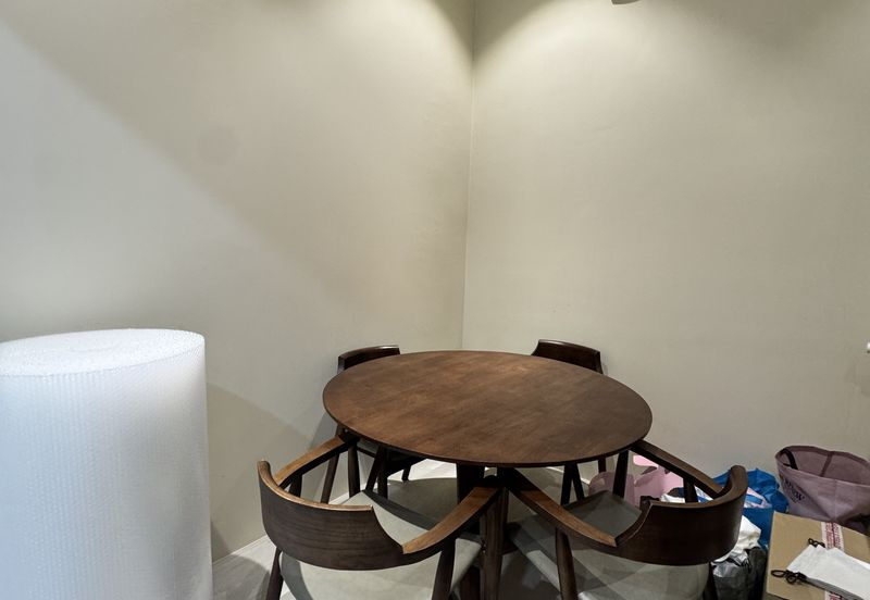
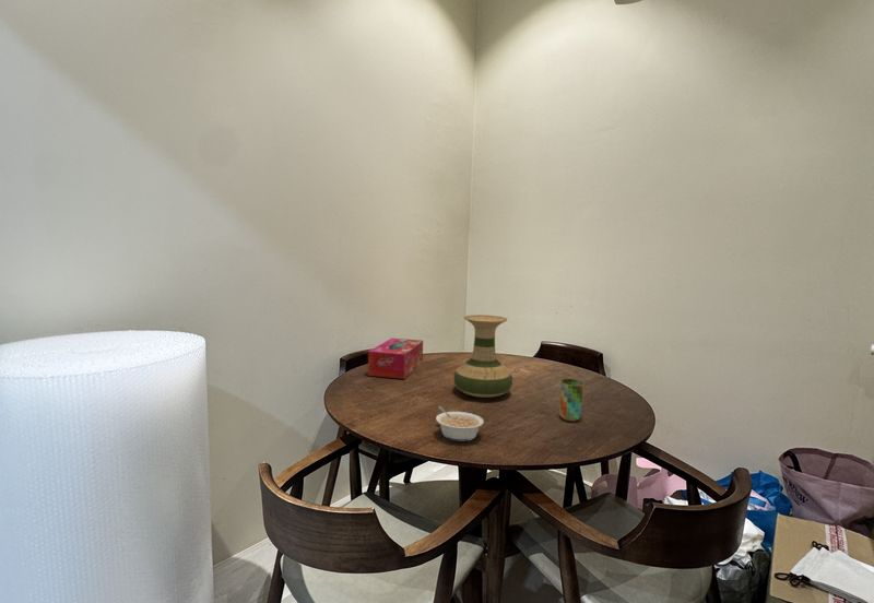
+ tissue box (397, 356)
+ cup (570, 400)
+ vase (484, 355)
+ legume (457, 425)
